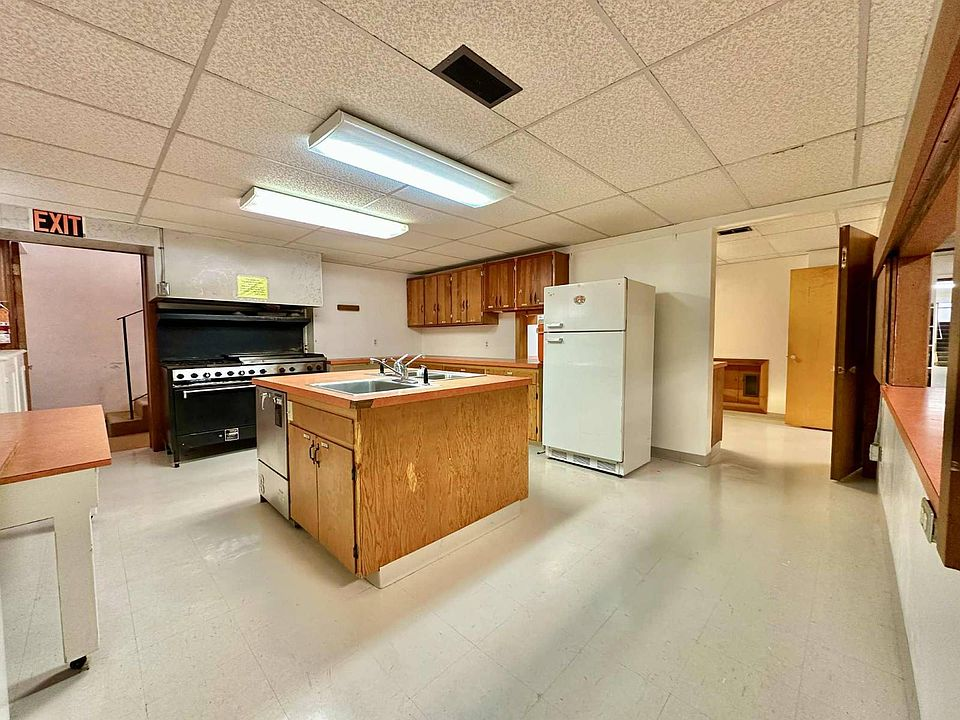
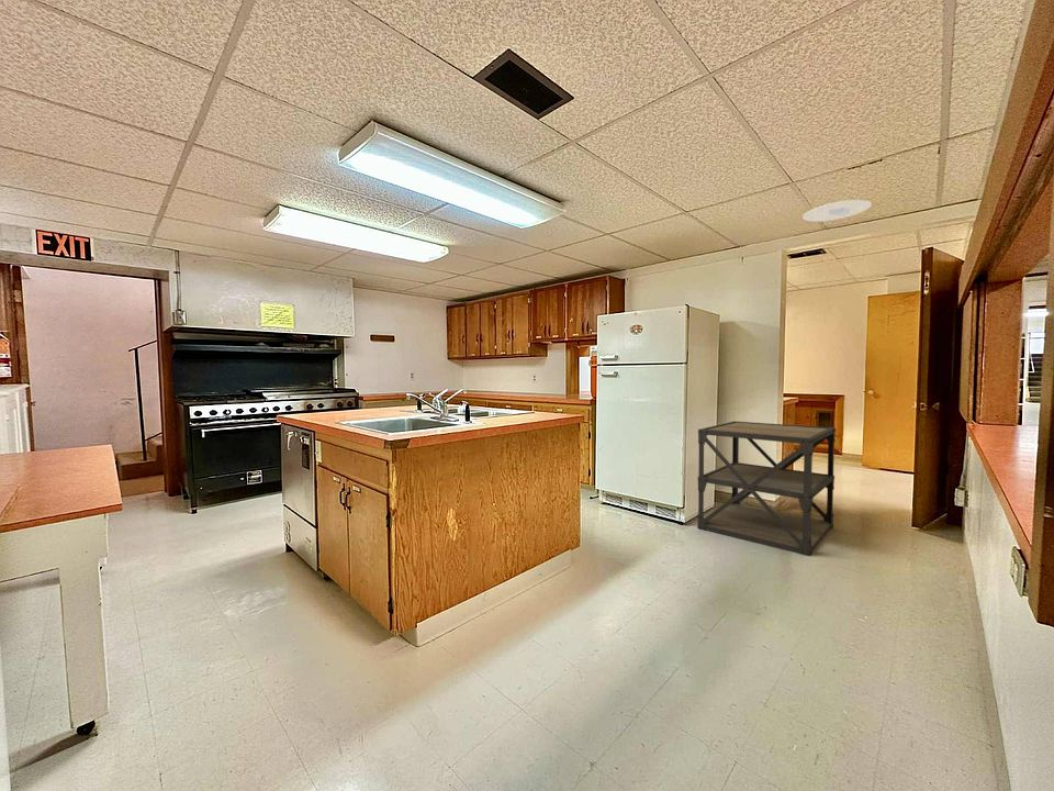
+ shelving unit (765, 478)
+ recessed light (836, 208)
